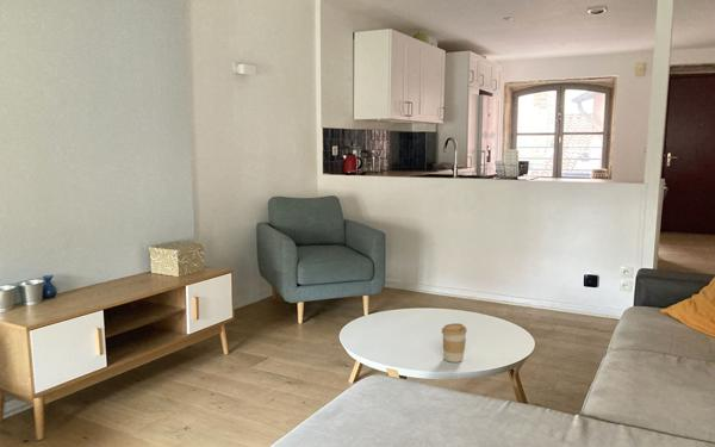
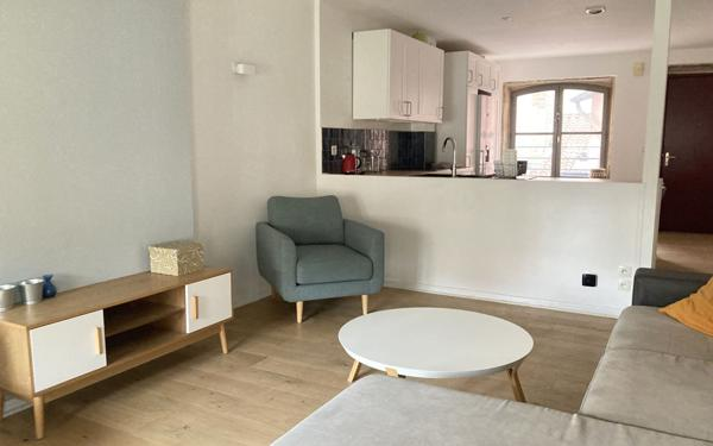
- coffee cup (453, 341)
